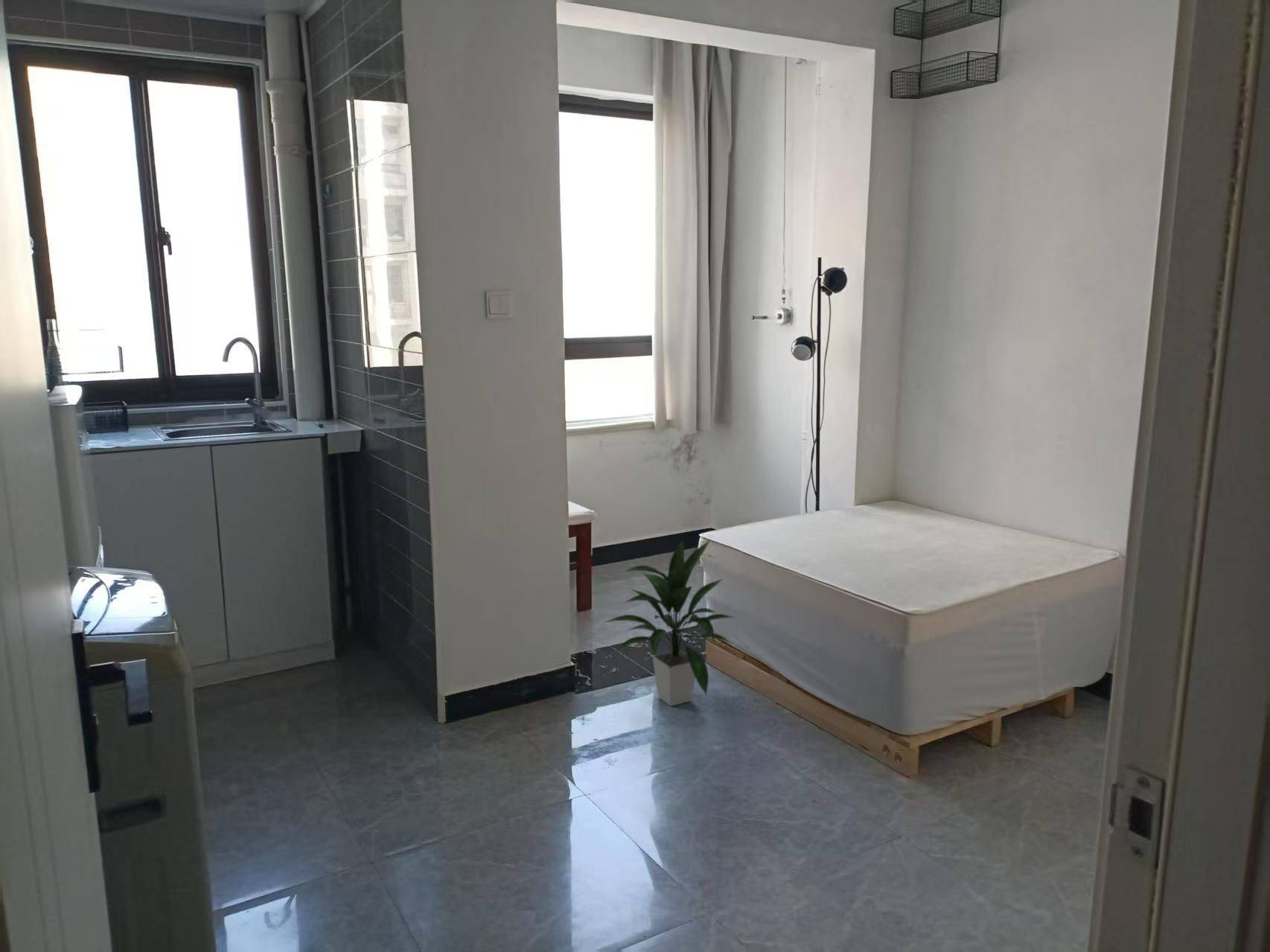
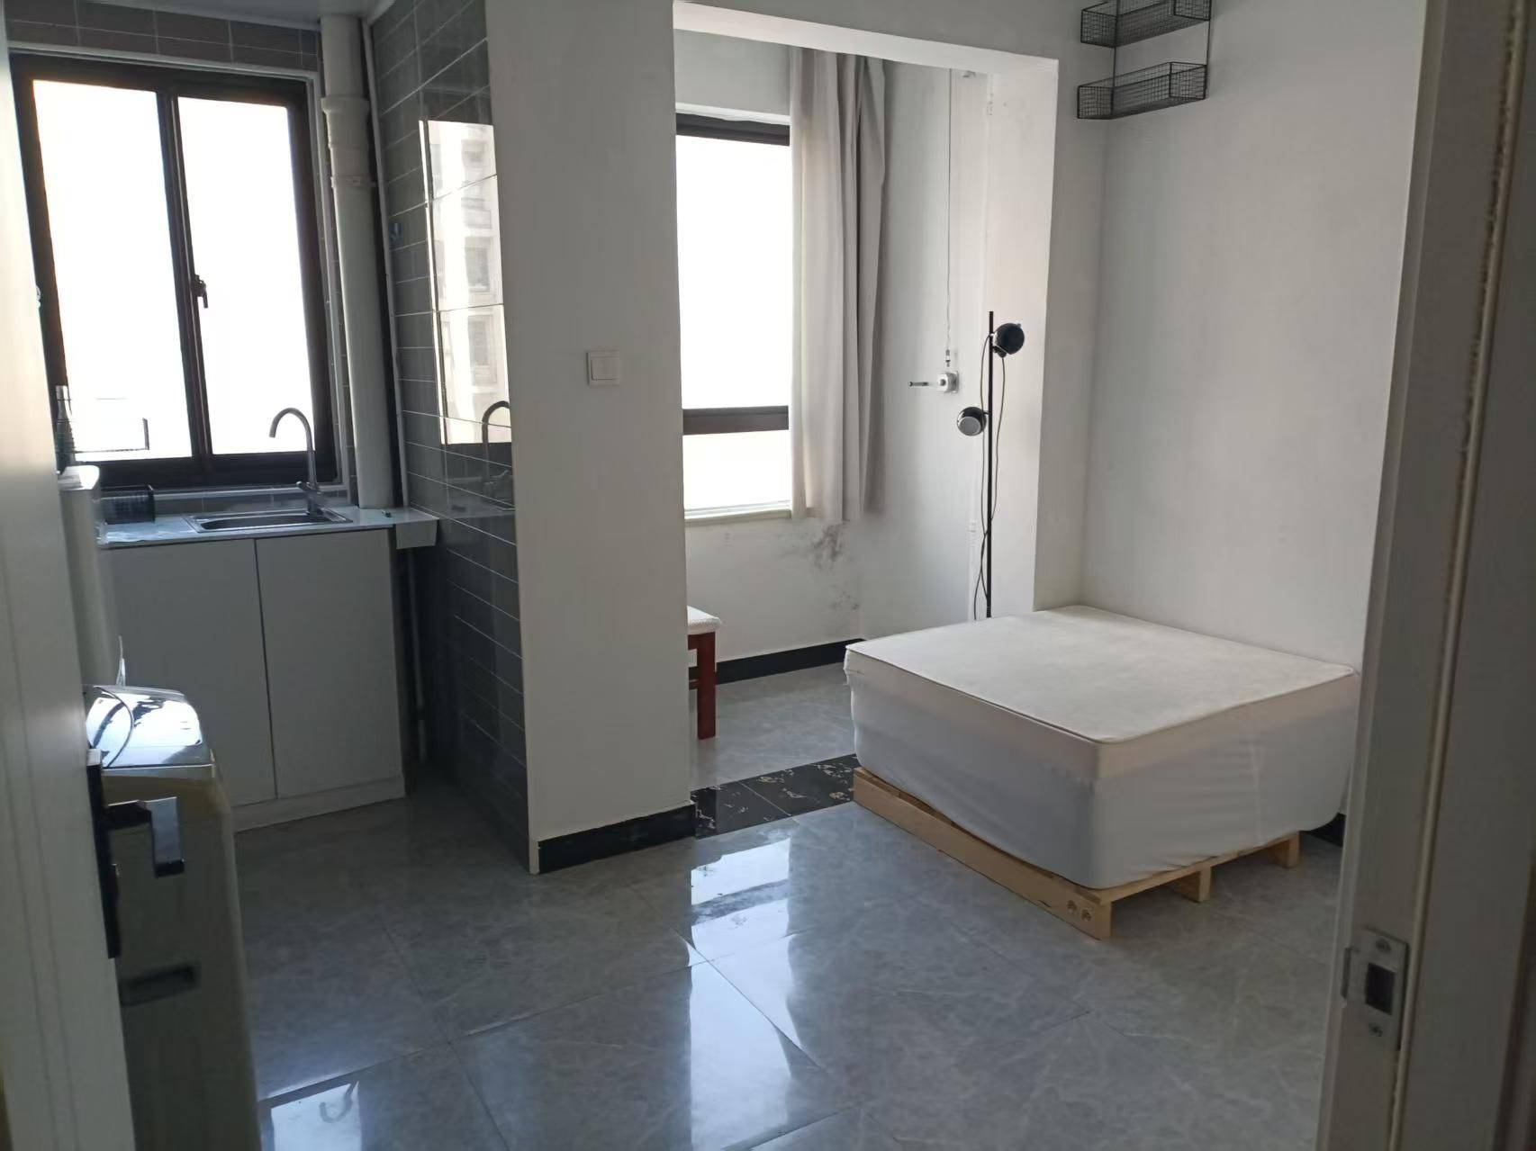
- indoor plant (674, 624)
